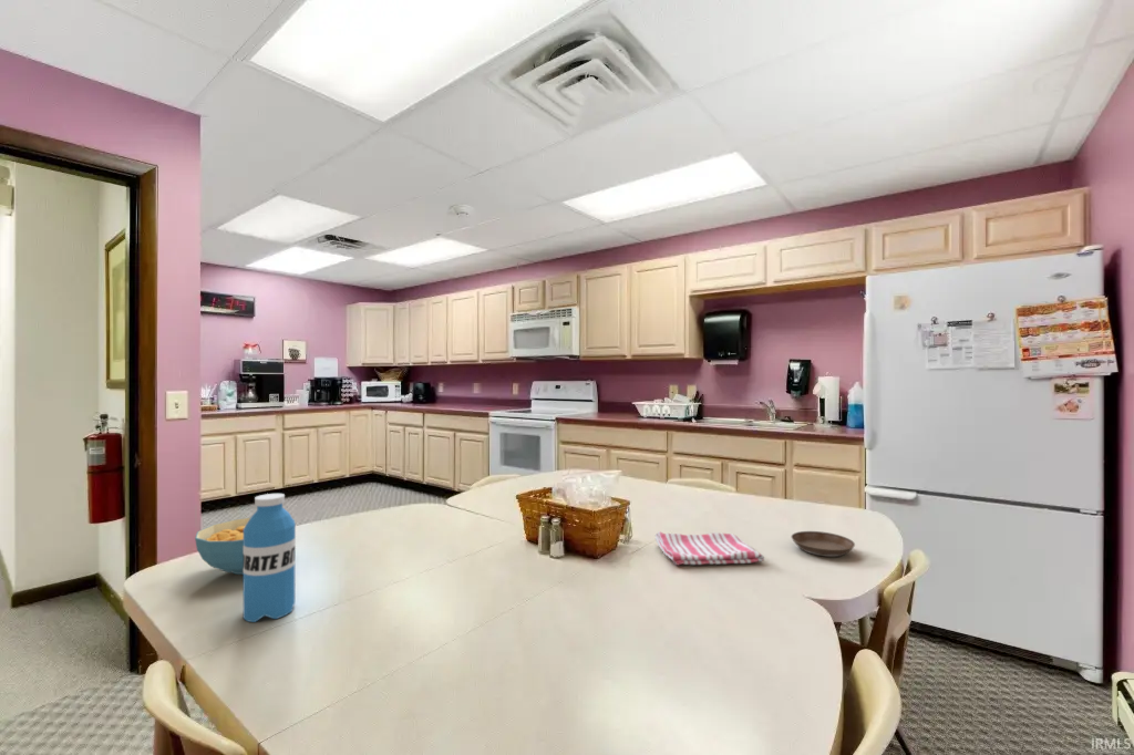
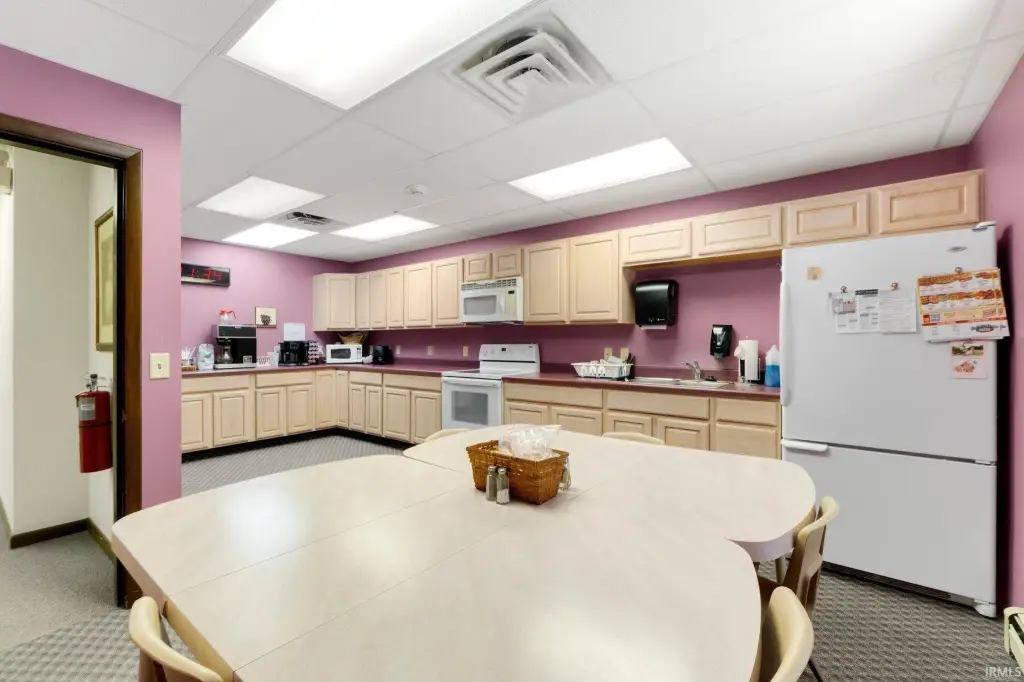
- cereal bowl (243, 548)
- saucer (822, 545)
- water bottle (269, 554)
- dish towel (707, 546)
